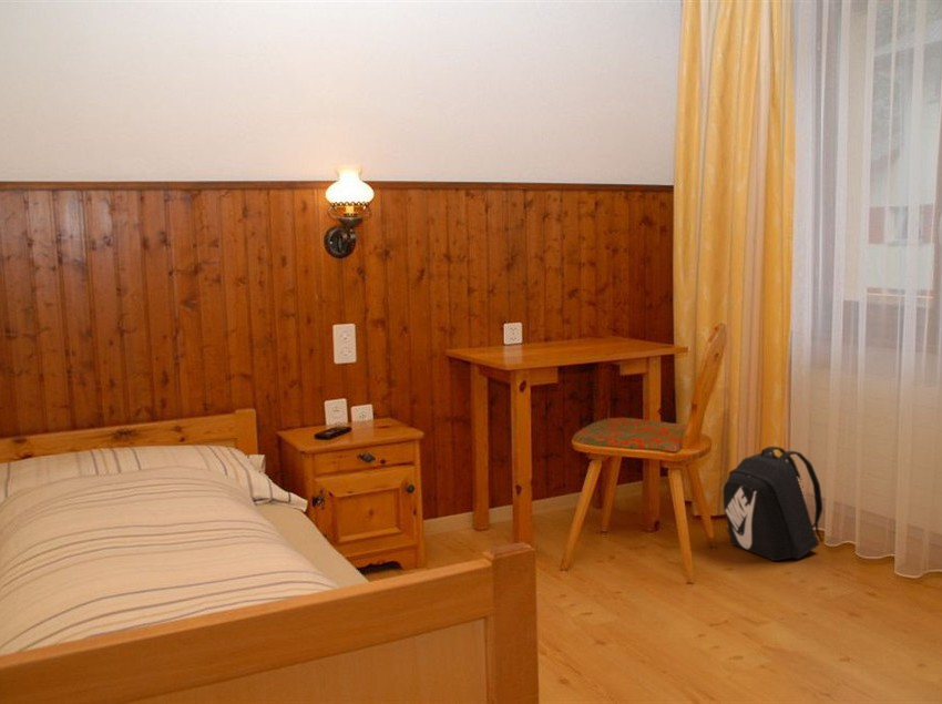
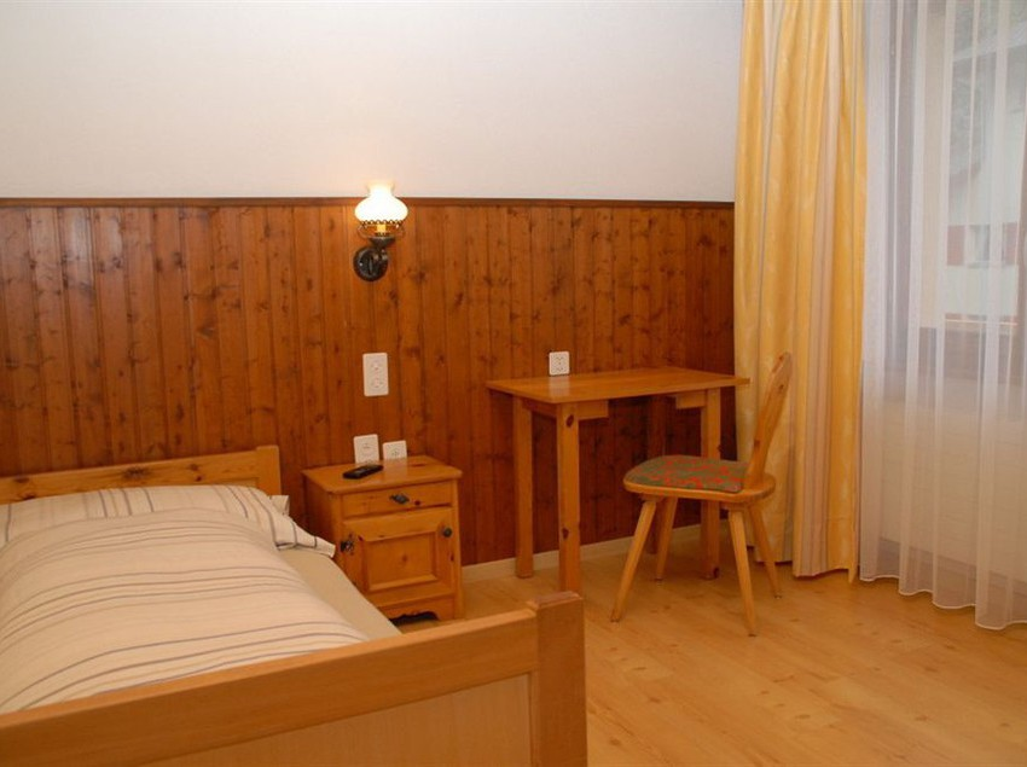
- backpack (777, 497)
